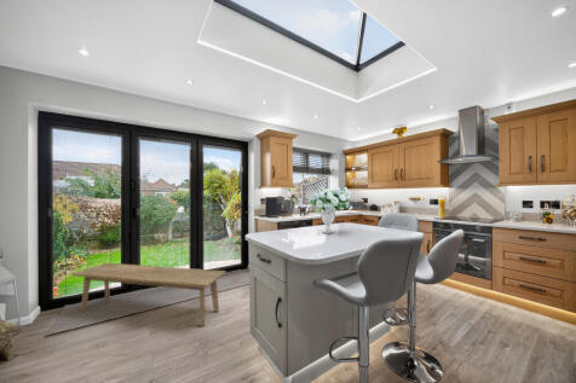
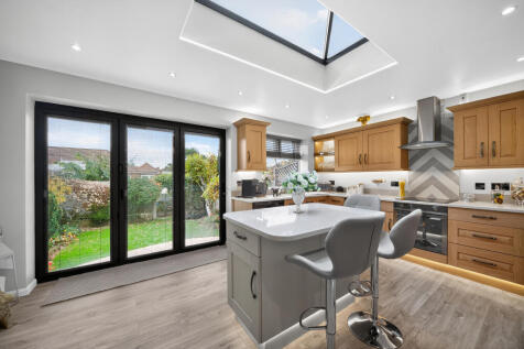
- bench (152, 285)
